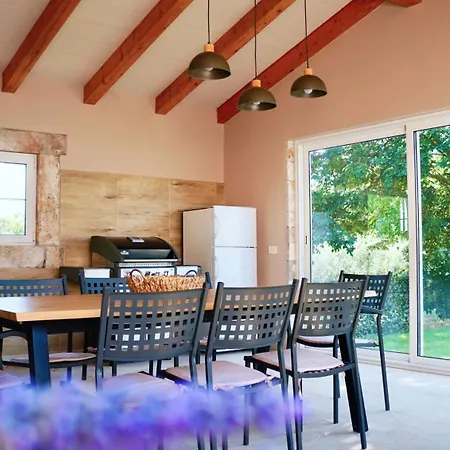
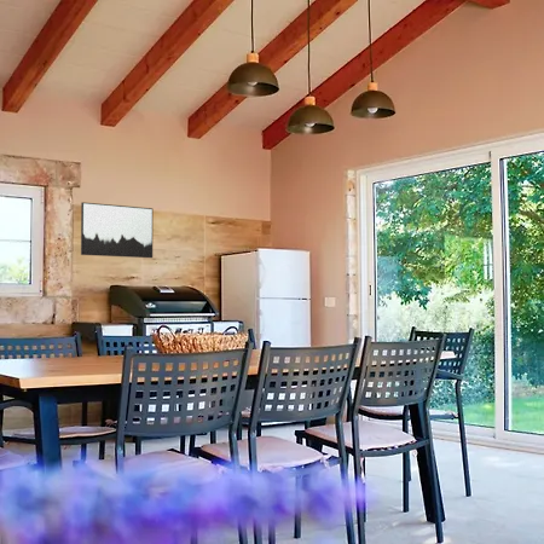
+ wall art (117, 231)
